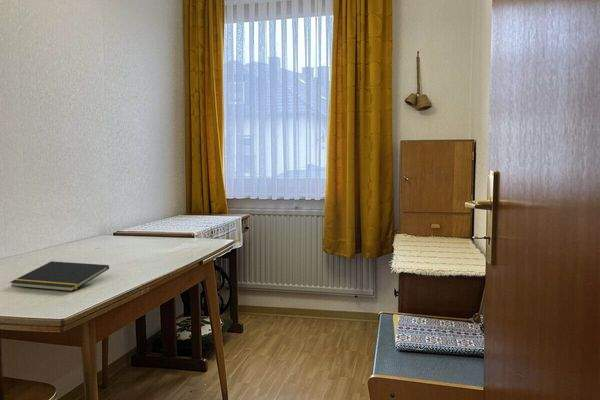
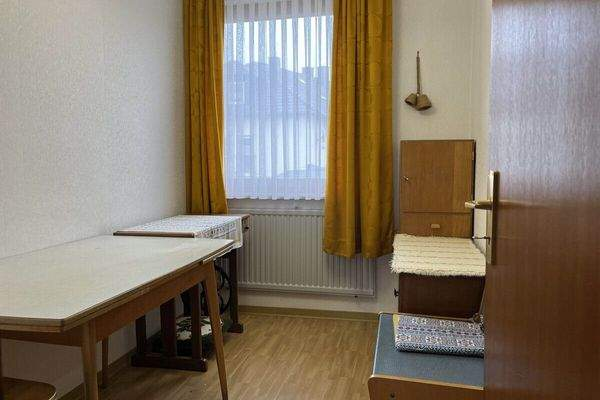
- notepad (61, 275)
